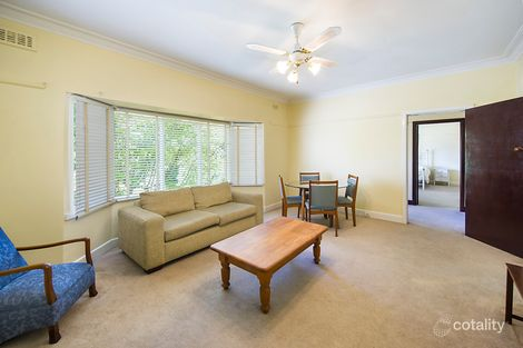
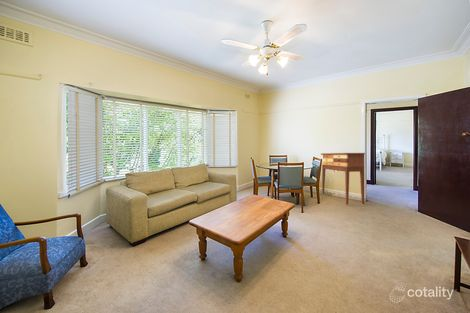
+ console table (345, 176)
